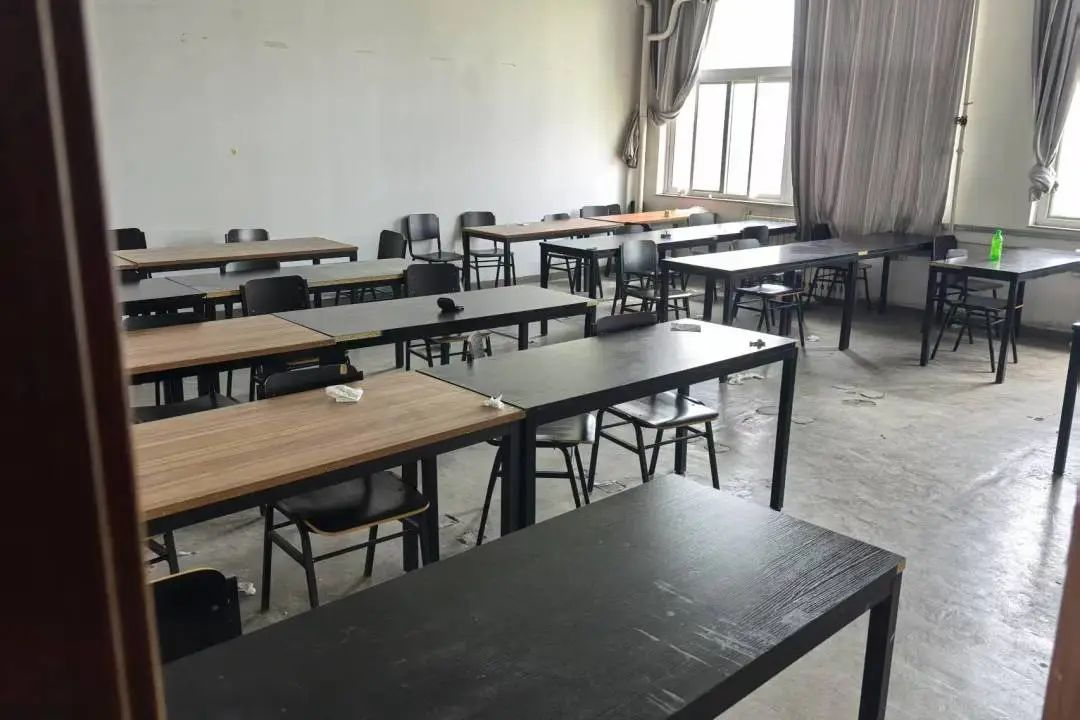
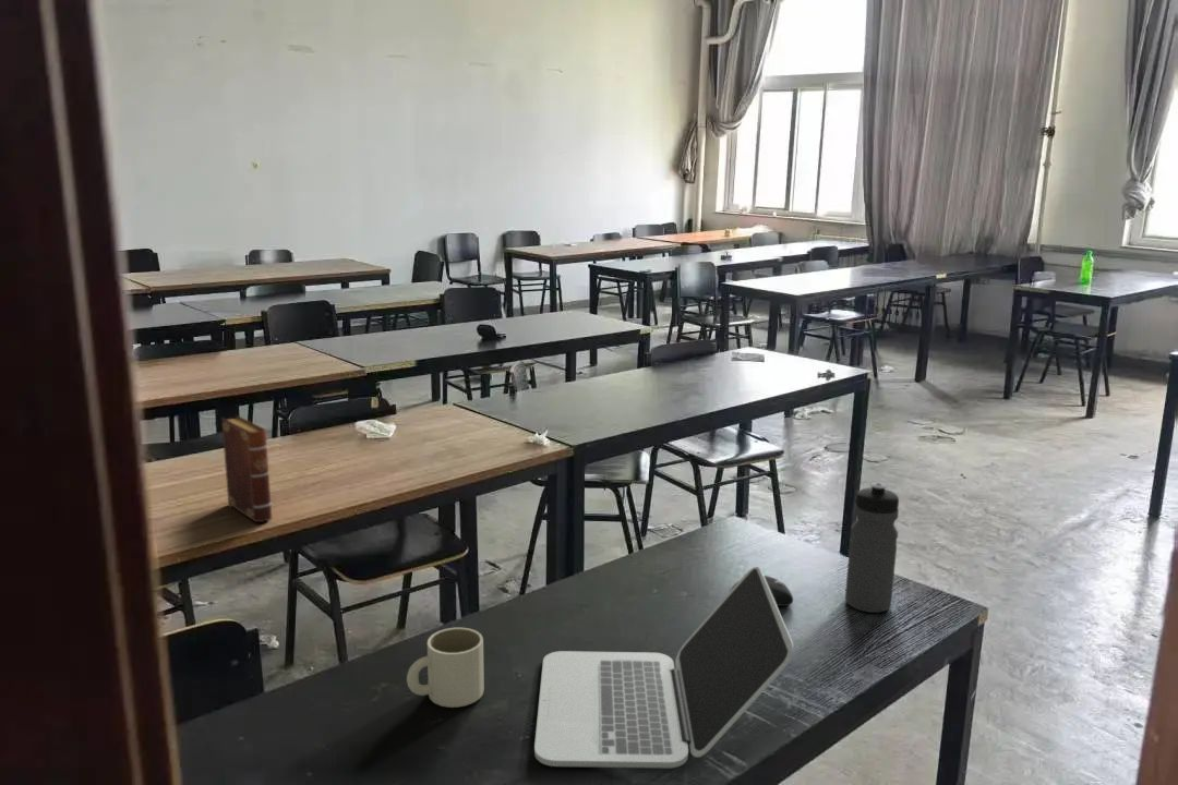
+ laptop (656, 654)
+ book (248, 468)
+ computer mouse (768, 585)
+ mug (444, 668)
+ water bottle (873, 544)
